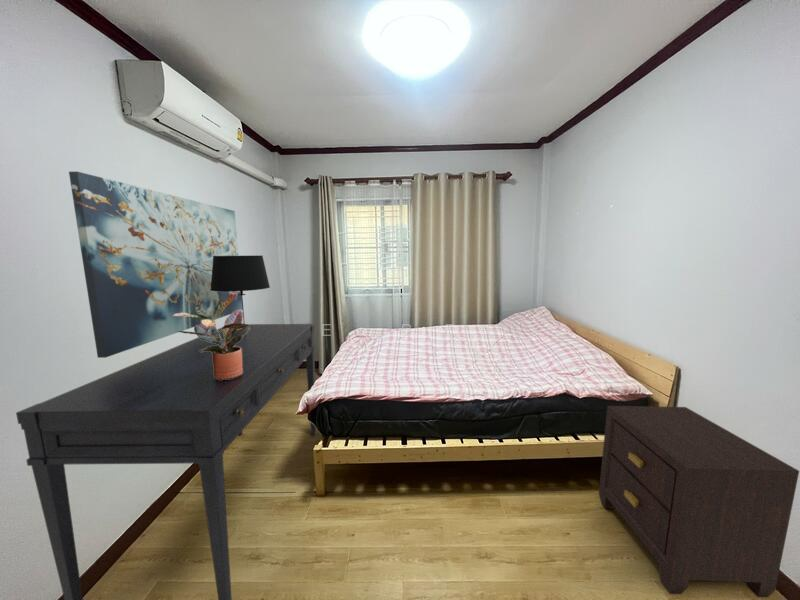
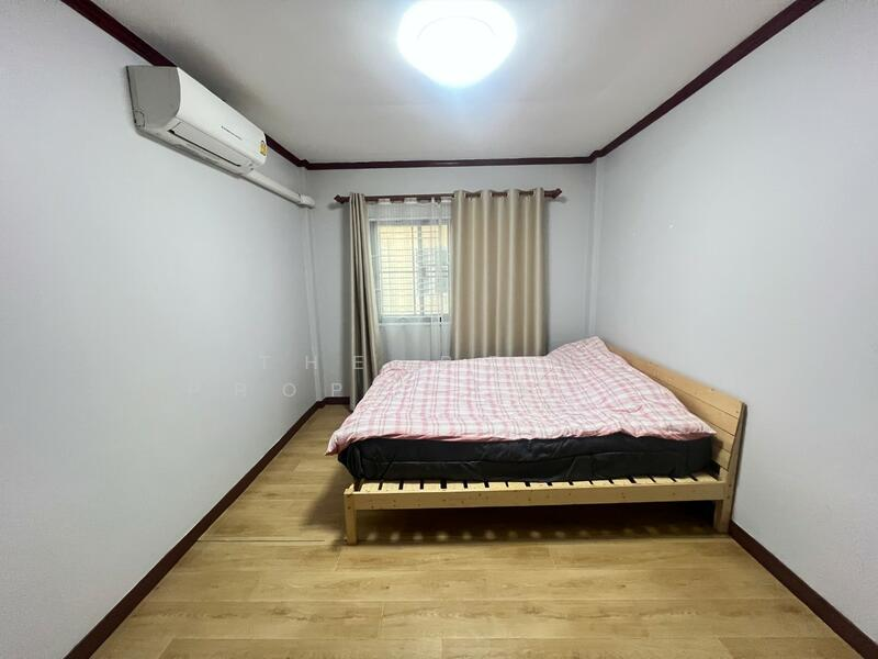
- desk (229, 426)
- table lamp (241, 295)
- nightstand (676, 489)
- wall art (185, 264)
- potted plant (215, 336)
